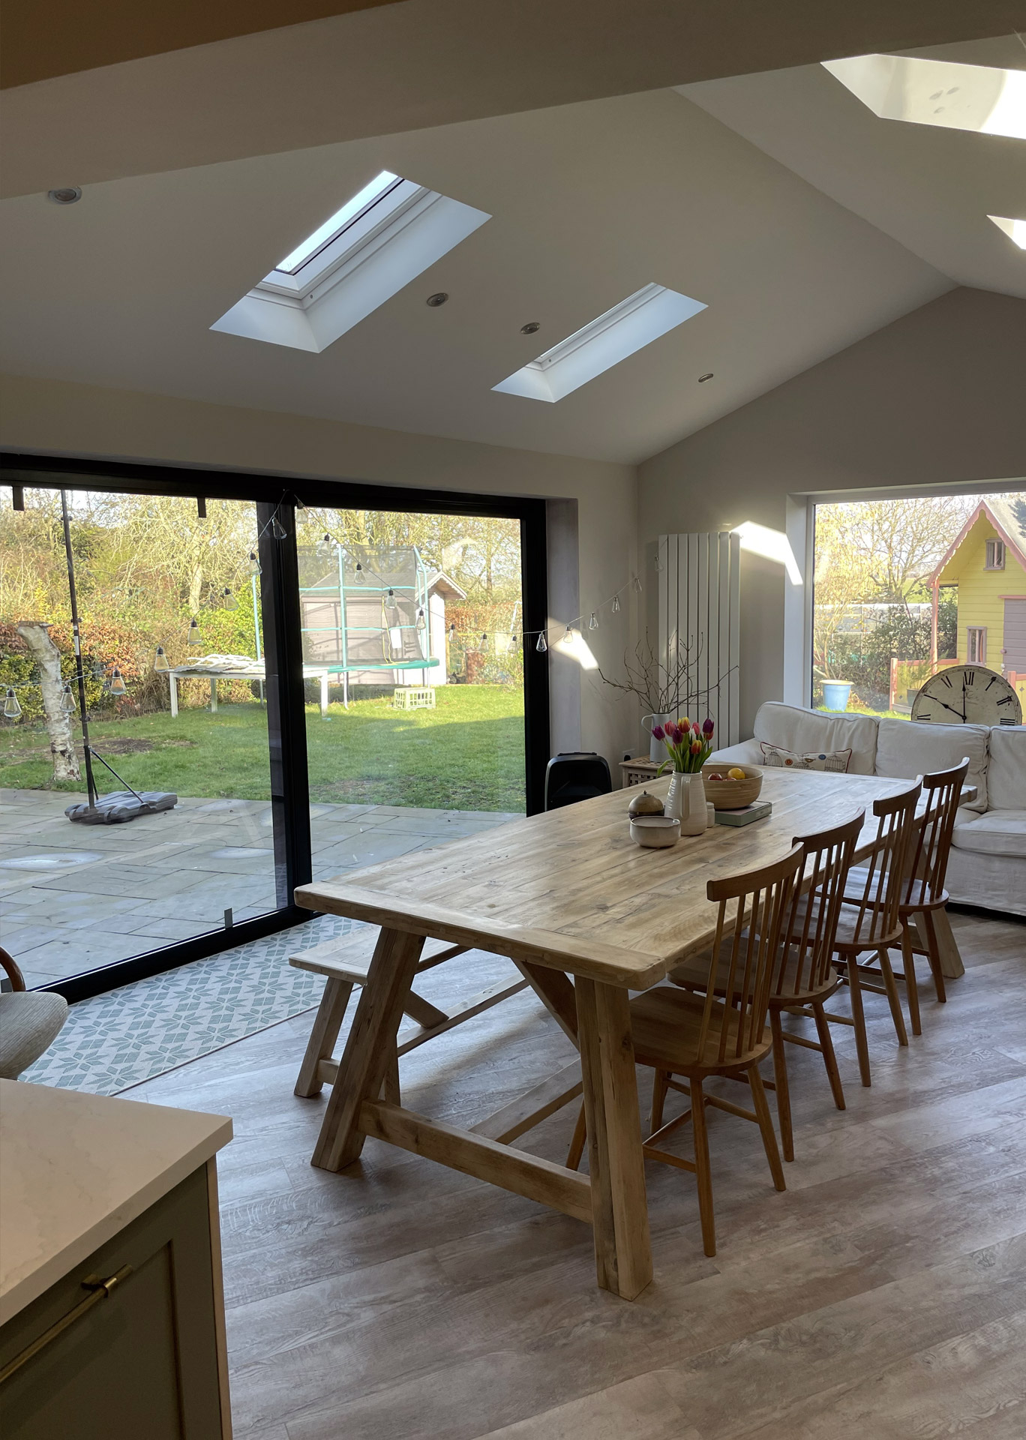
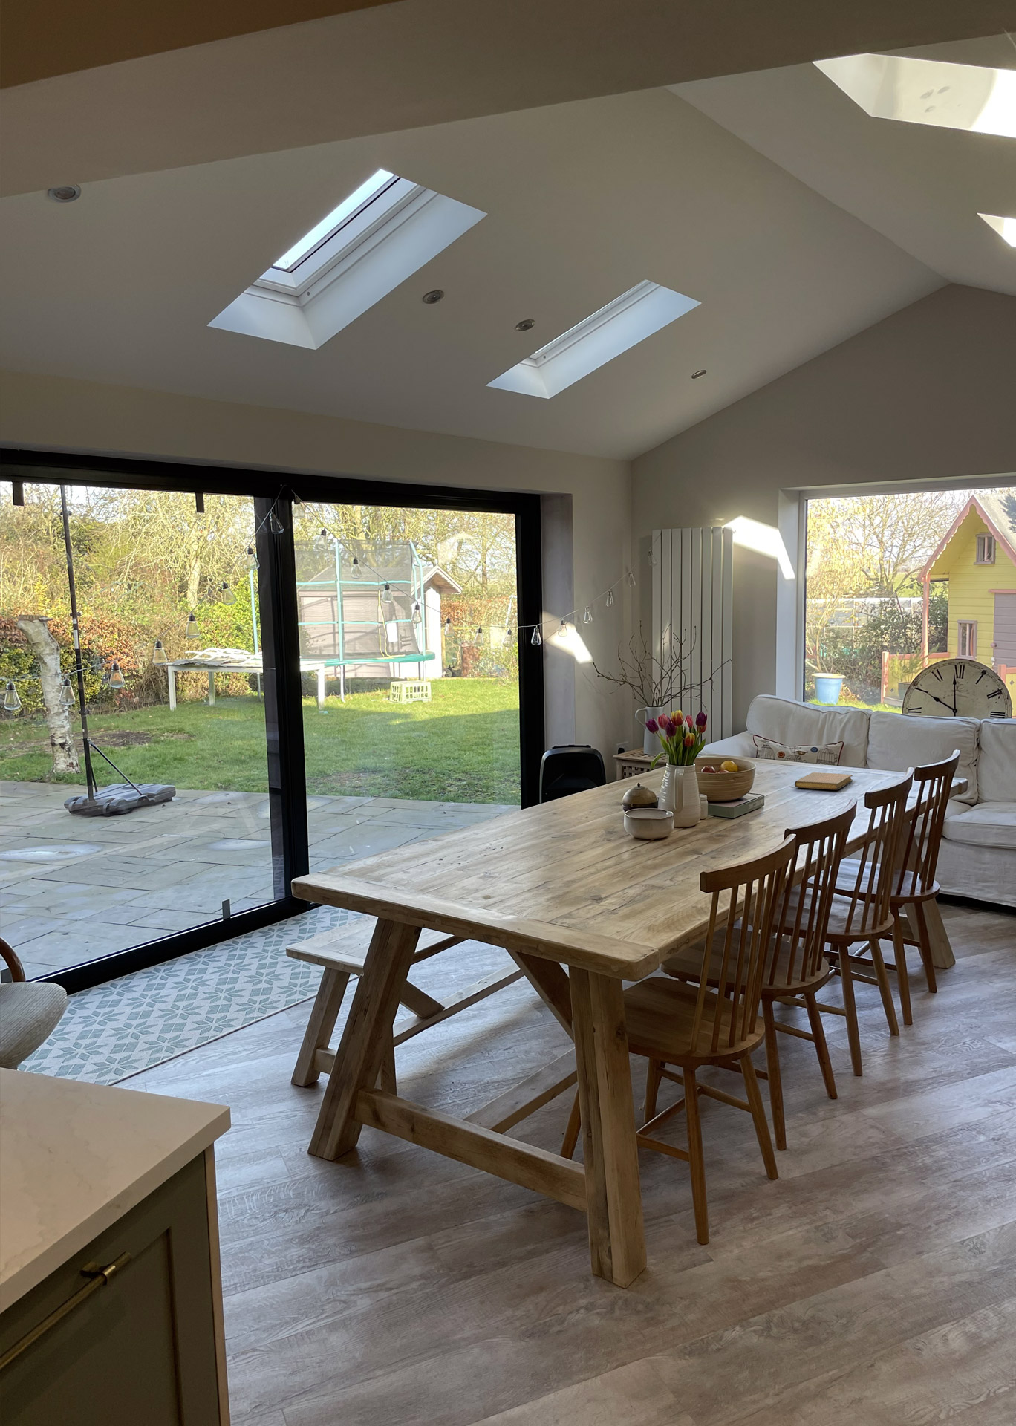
+ notebook (824, 781)
